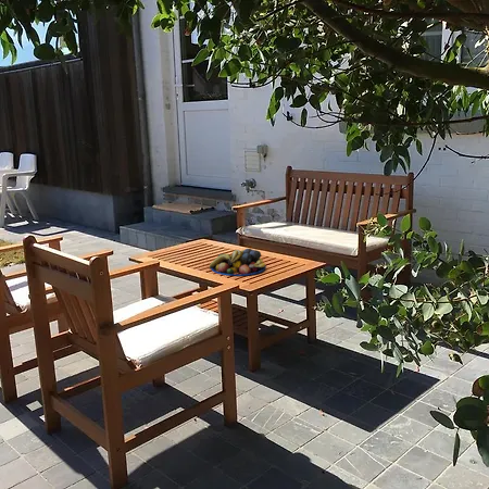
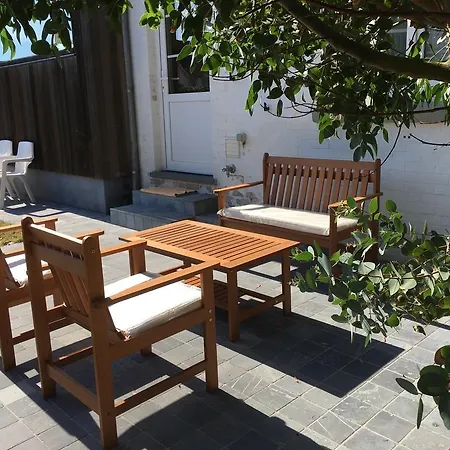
- fruit bowl (238, 259)
